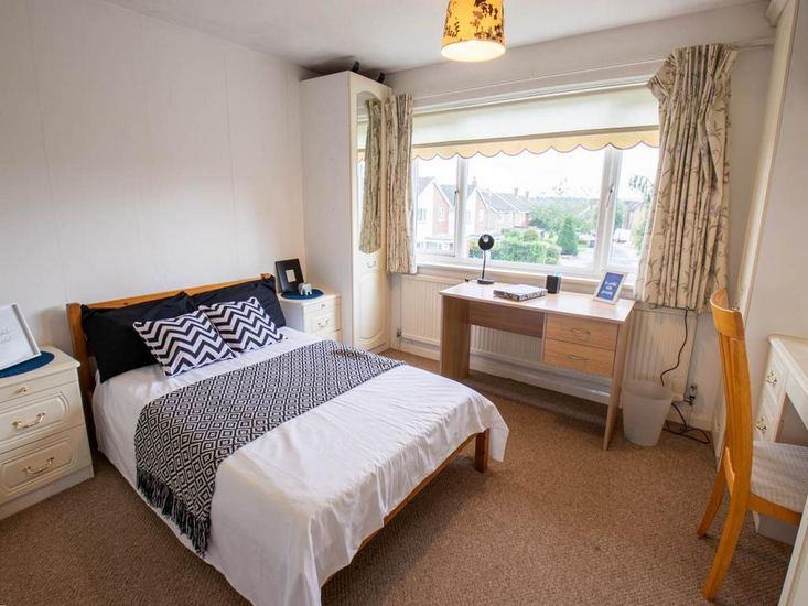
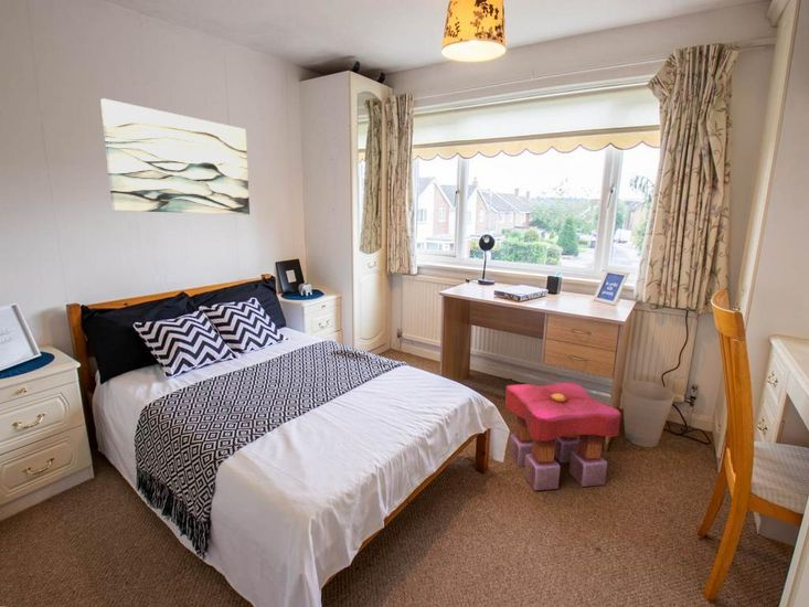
+ wall art (185, 164)
+ stool (555, 434)
